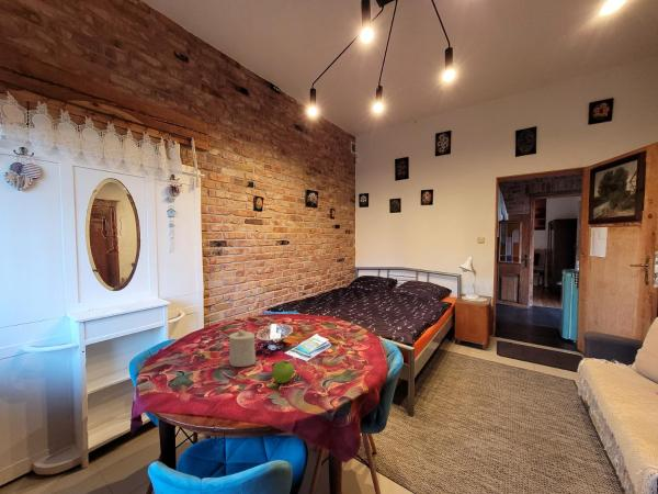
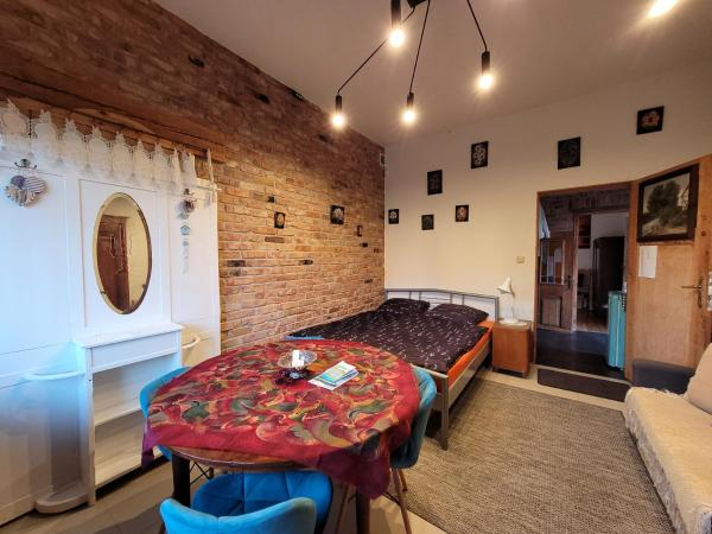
- fruit (283, 371)
- candle (242, 346)
